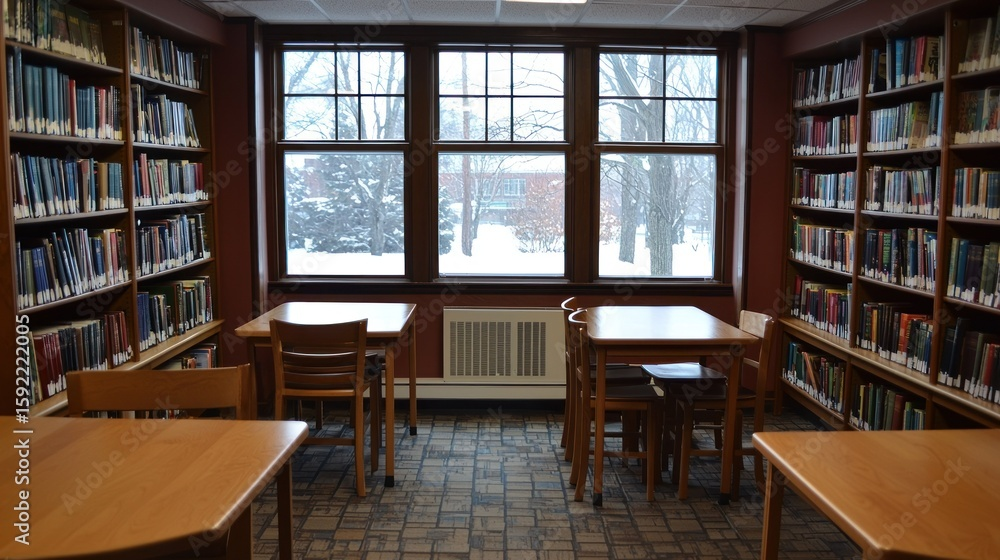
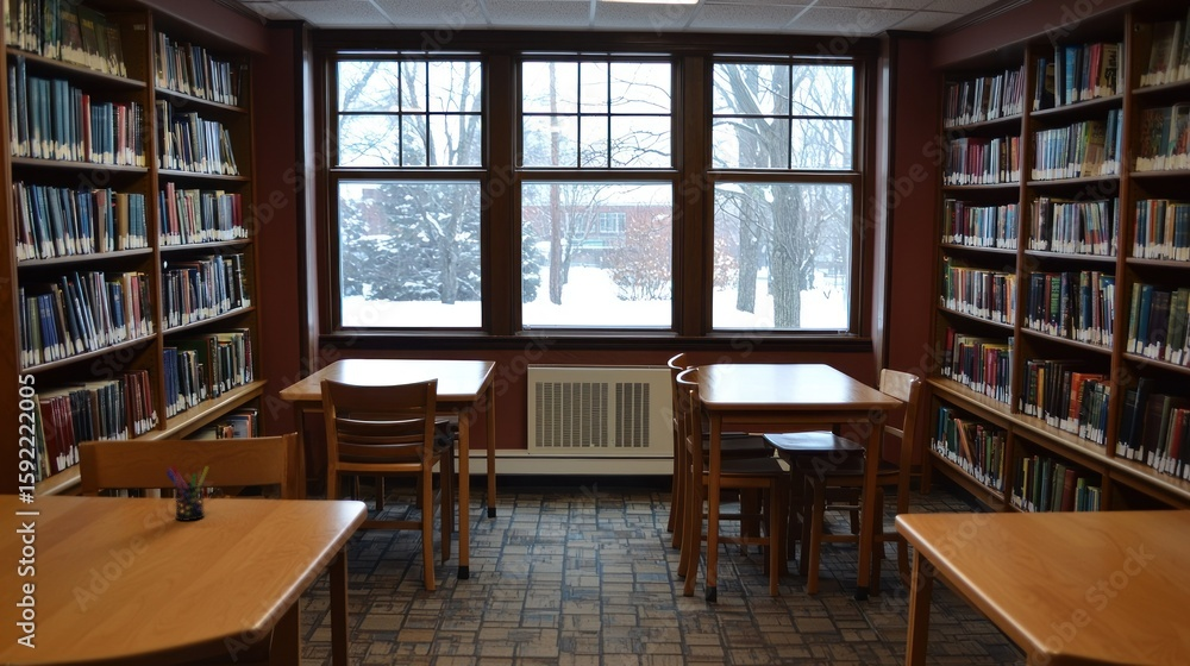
+ pen holder (188, 490)
